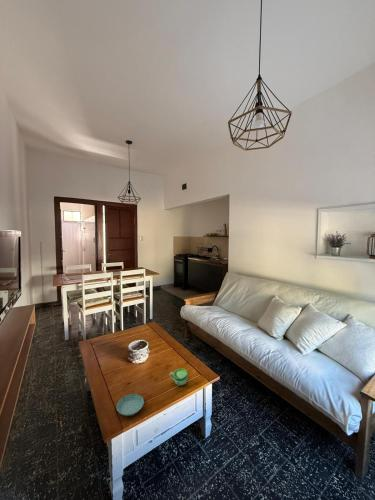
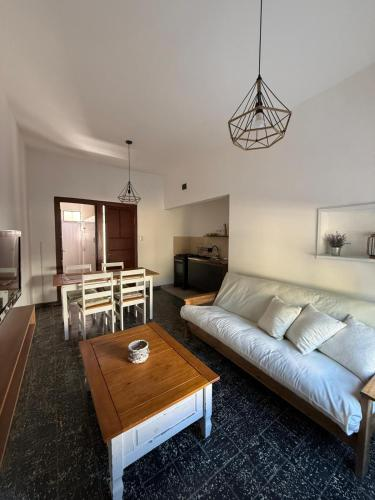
- saucer (130, 405)
- cup (178, 377)
